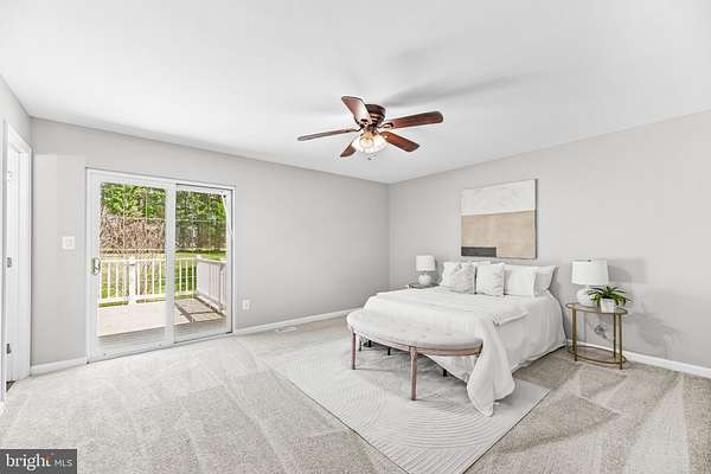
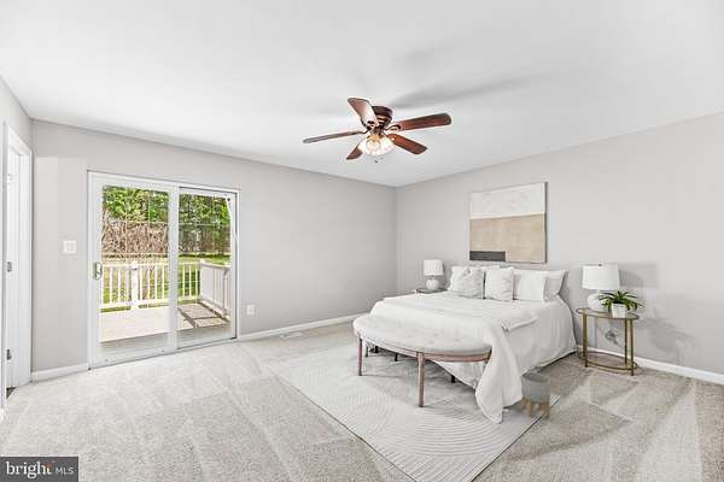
+ planter (535, 394)
